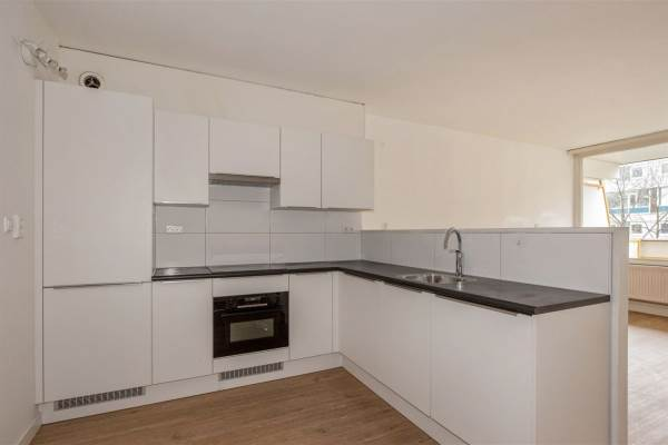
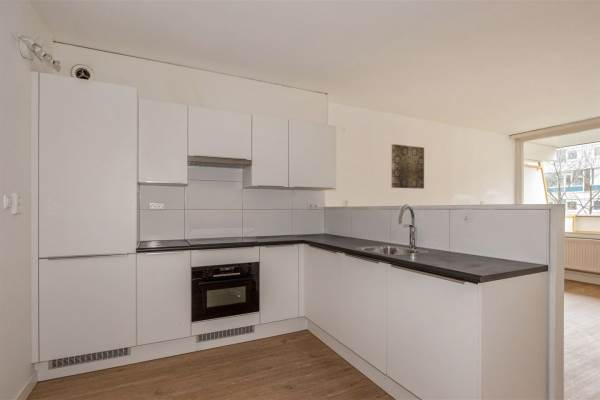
+ wall art (408, 167)
